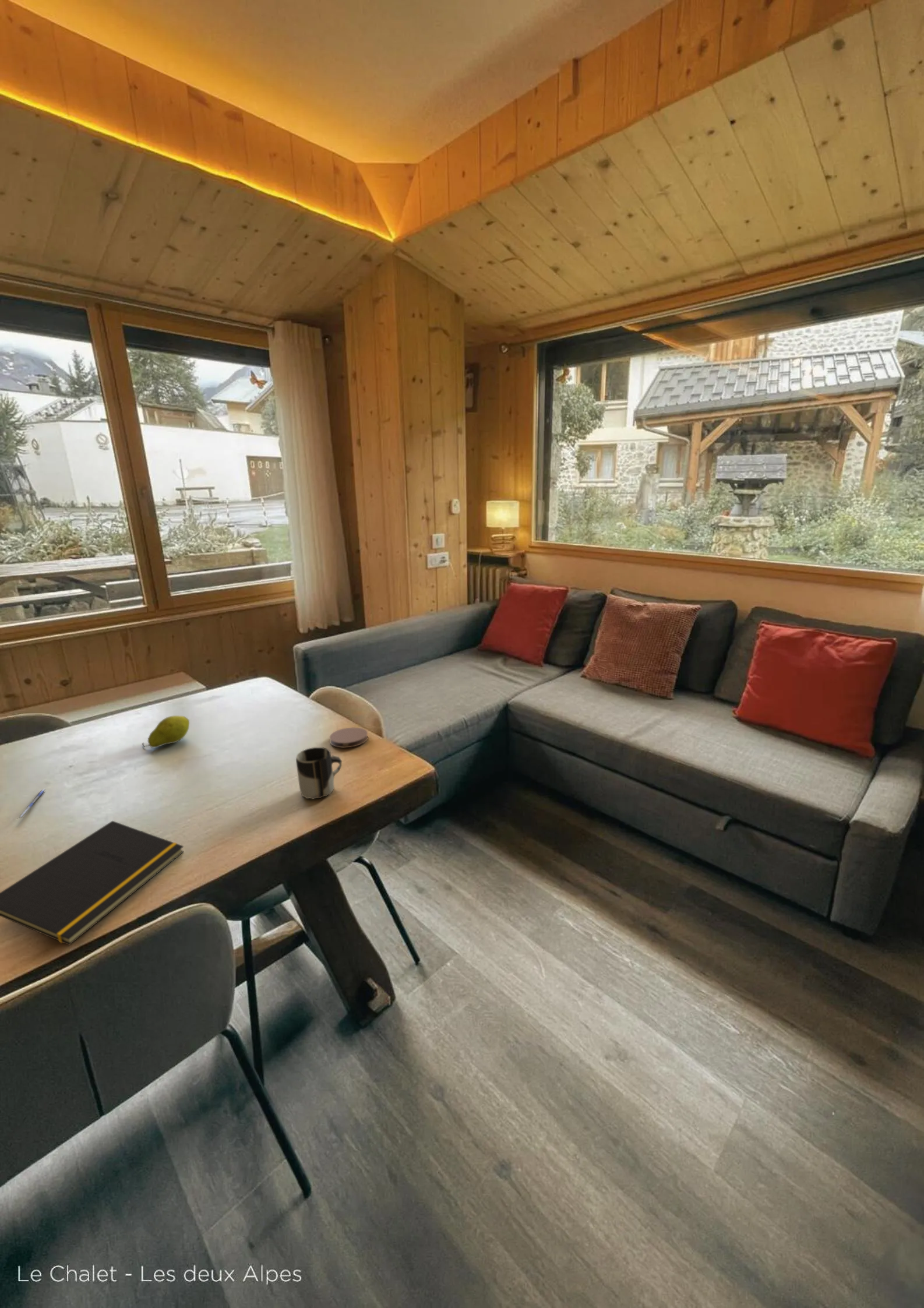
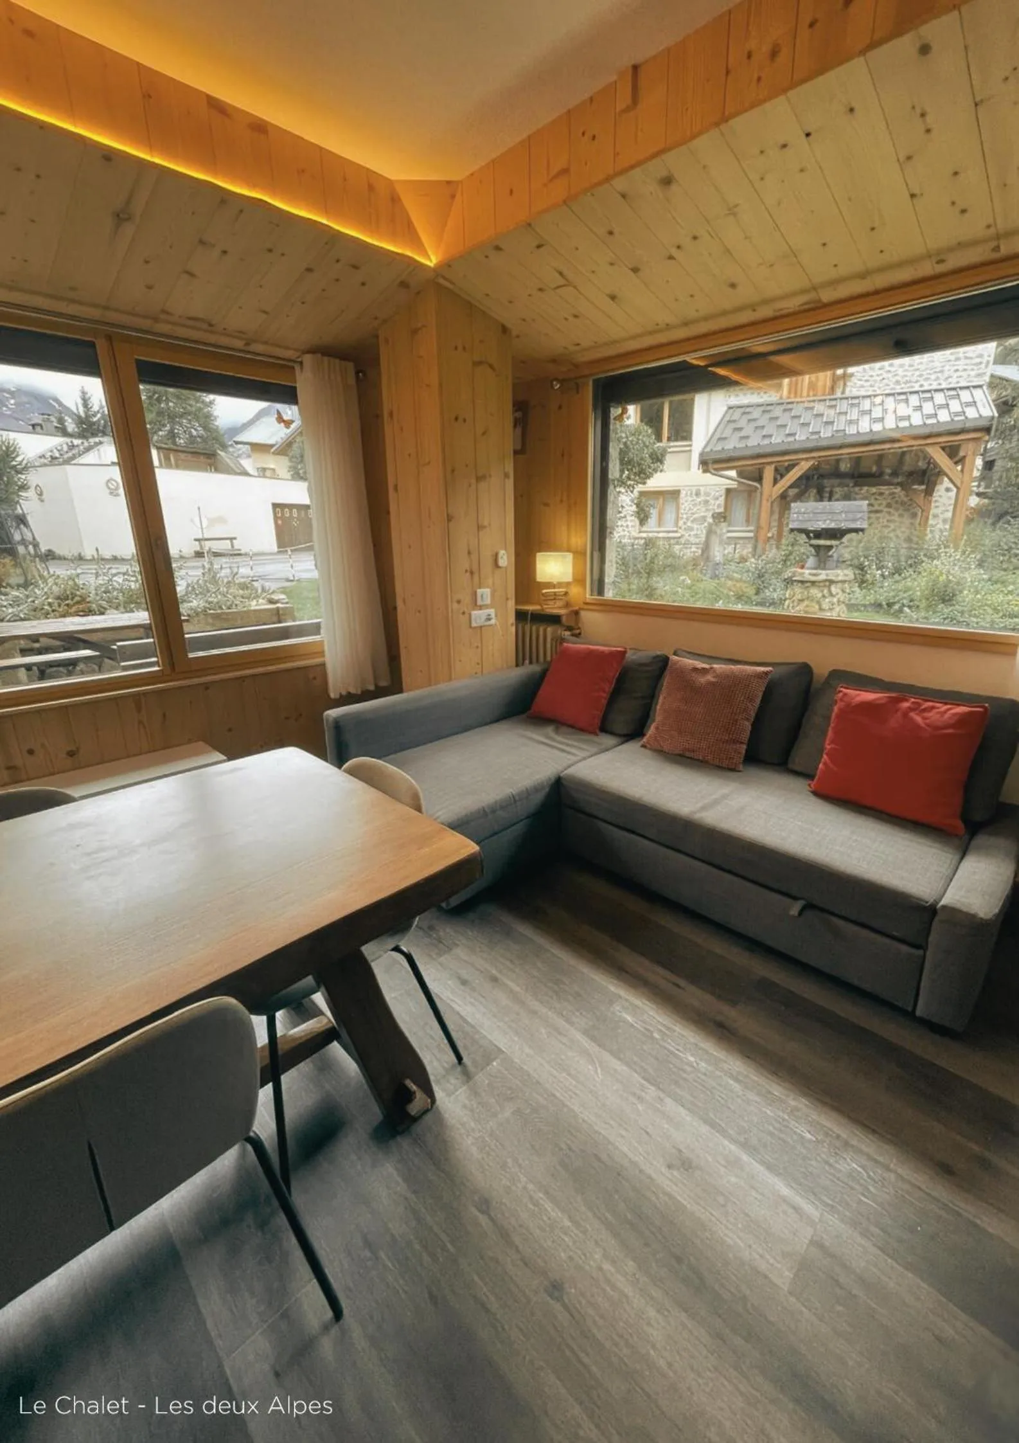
- pen (32, 803)
- fruit (165, 730)
- coaster (348, 737)
- cup (321, 771)
- notepad (93, 875)
